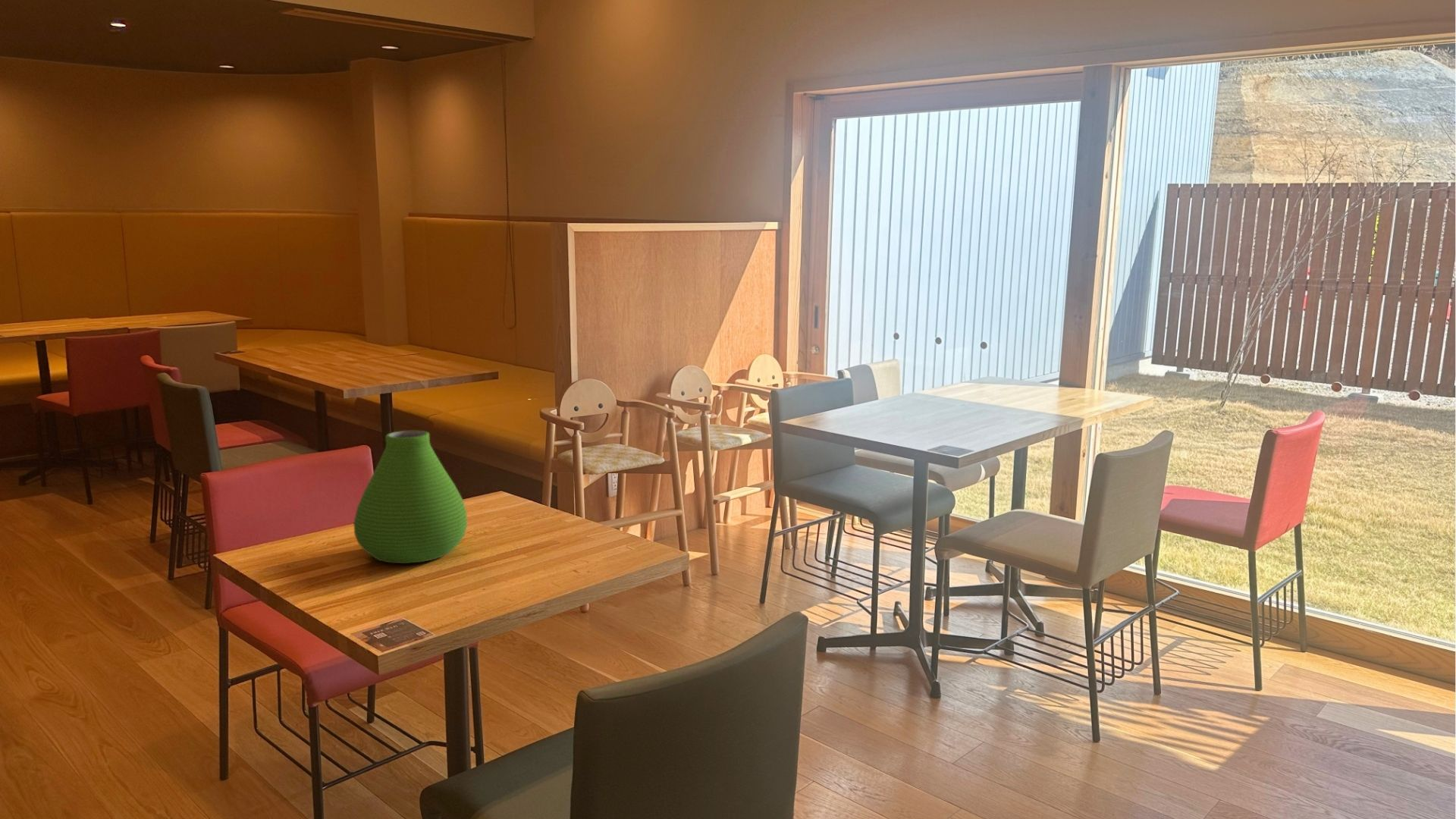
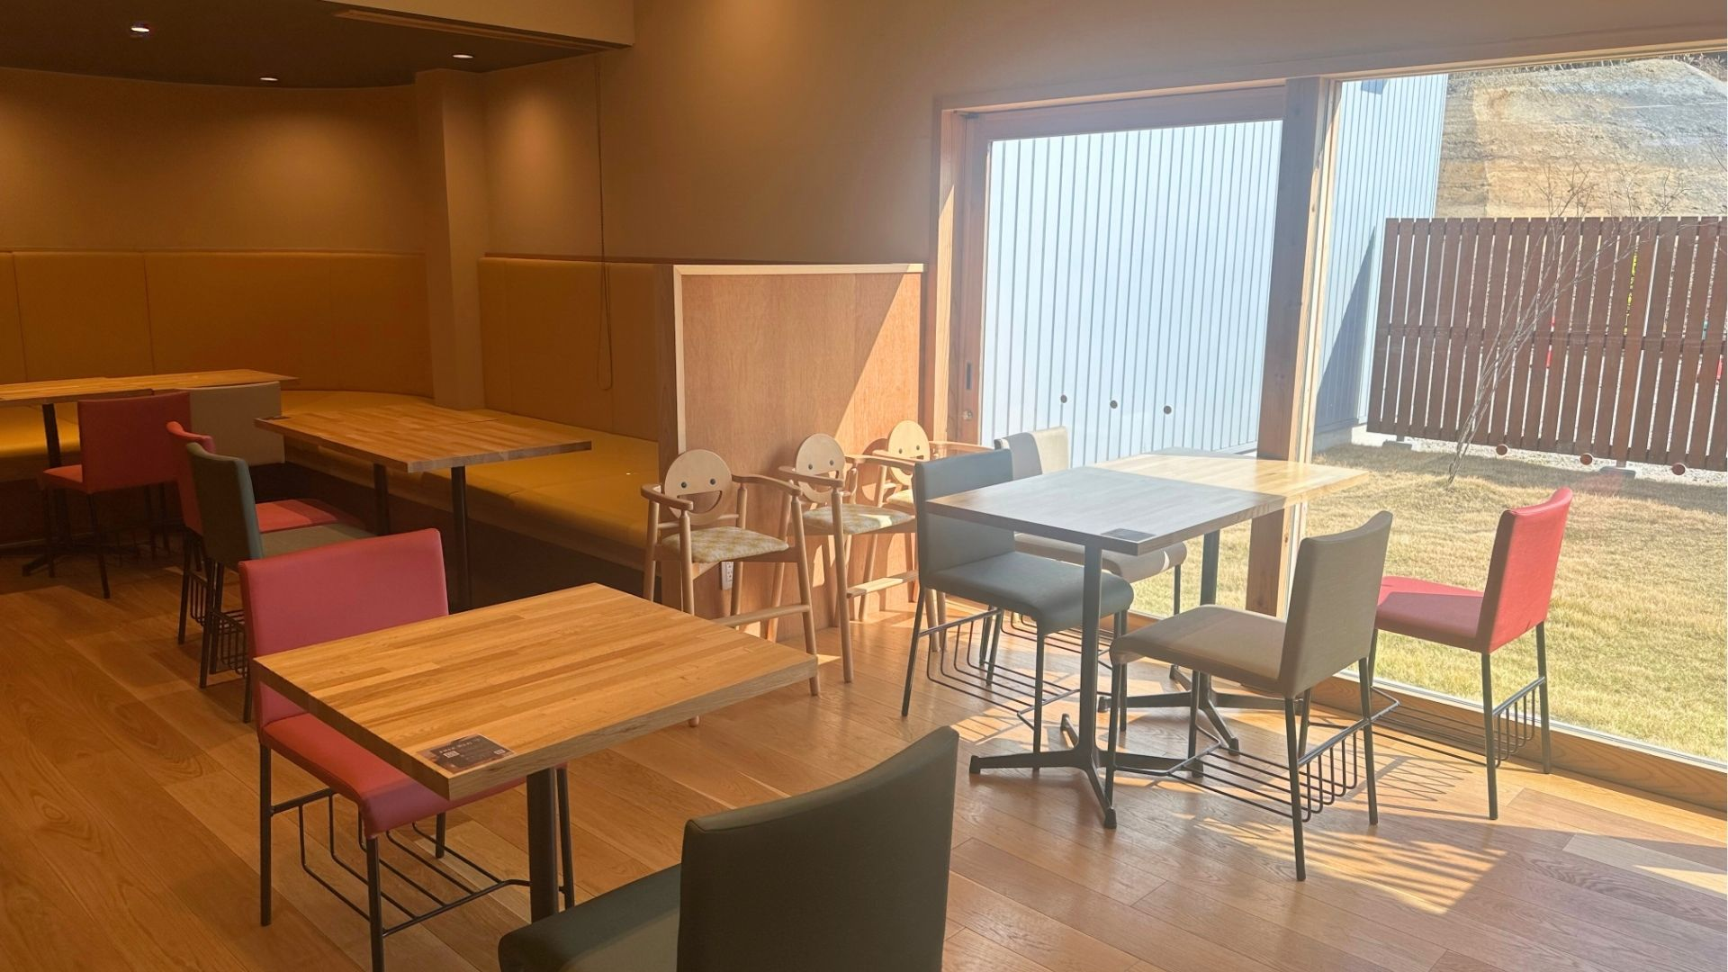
- vase (410, 493)
